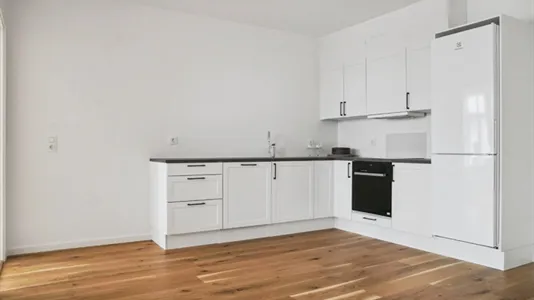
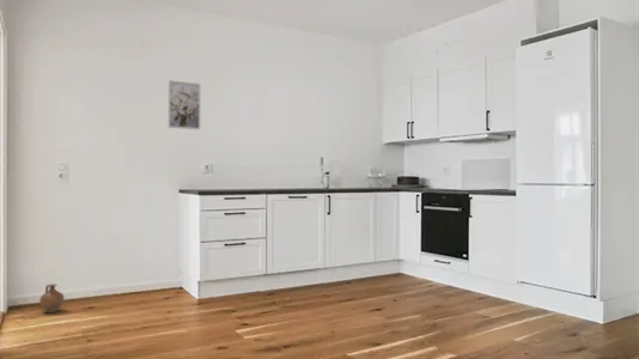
+ ceramic jug (51, 298)
+ wall art (184, 105)
